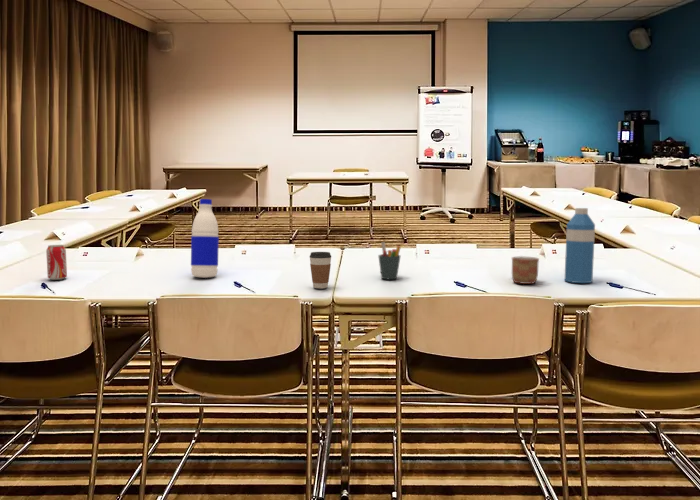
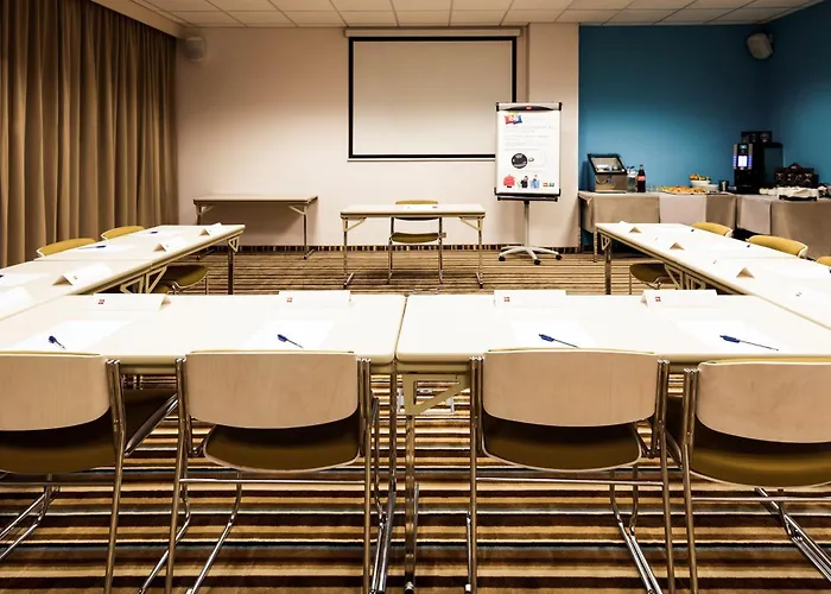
- water bottle (204, 238)
- pen holder (389, 260)
- mug (523, 269)
- water bottle (580, 244)
- coffee cup (320, 269)
- beverage can (56, 262)
